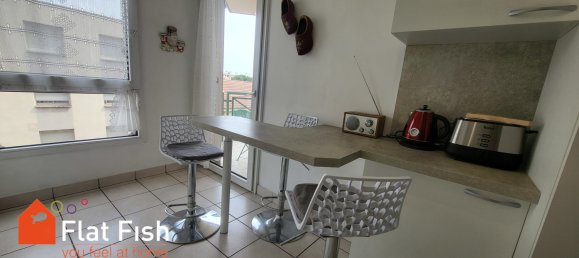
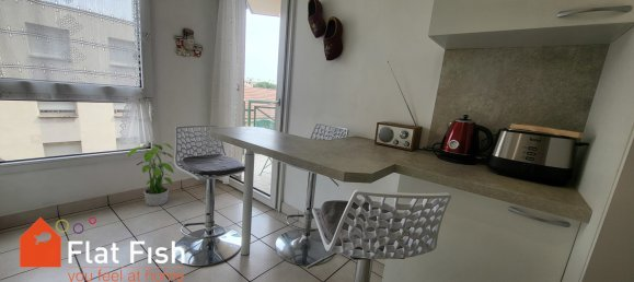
+ potted plant (153, 174)
